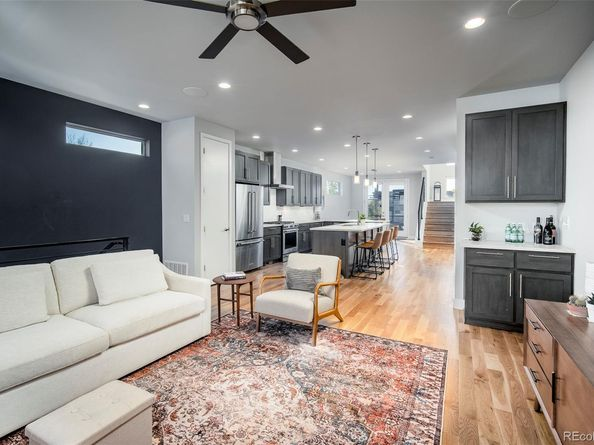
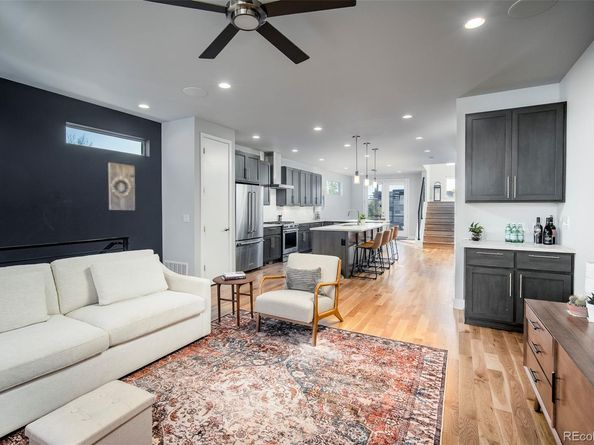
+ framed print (122, 187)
